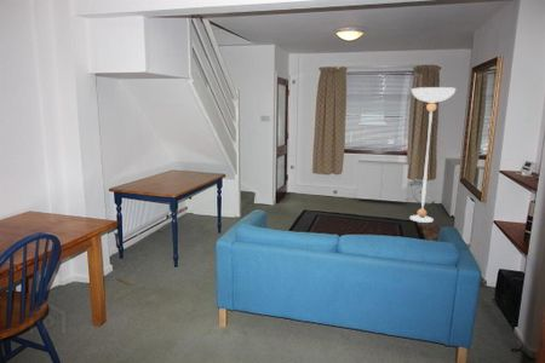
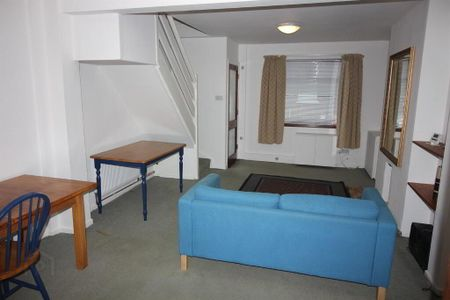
- floor lamp (426, 156)
